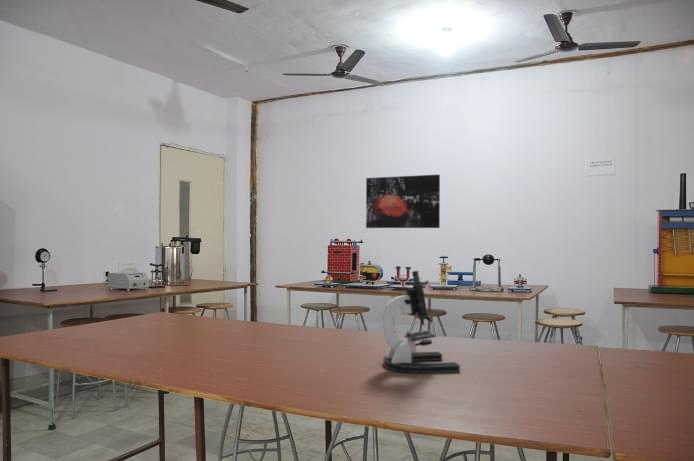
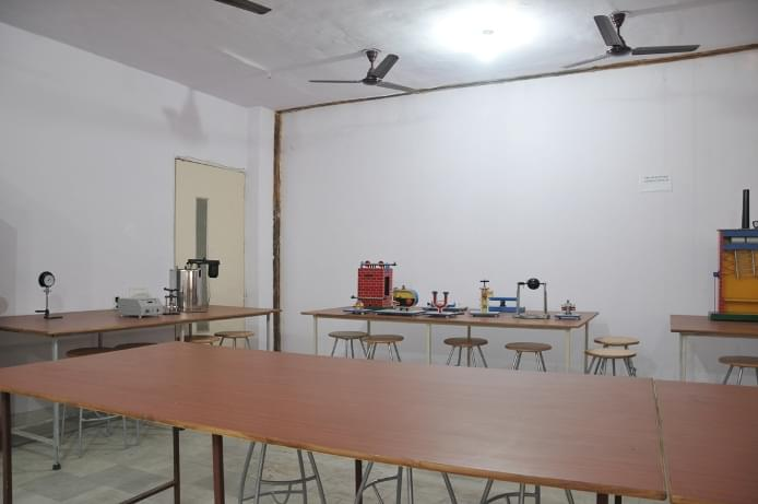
- microscope (417, 317)
- wall art (401, 202)
